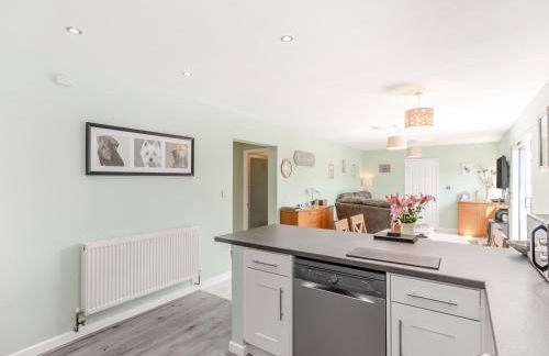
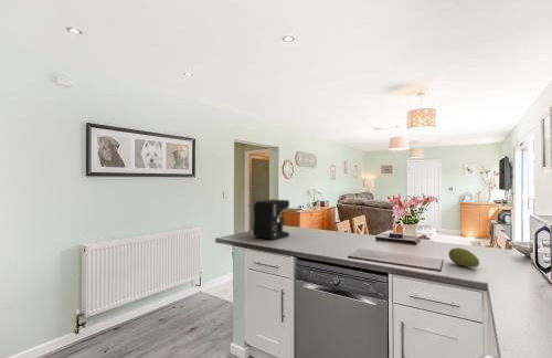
+ fruit (464, 256)
+ coffee maker (273, 218)
